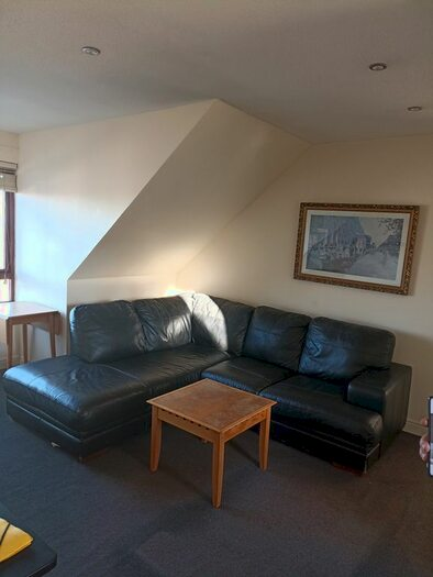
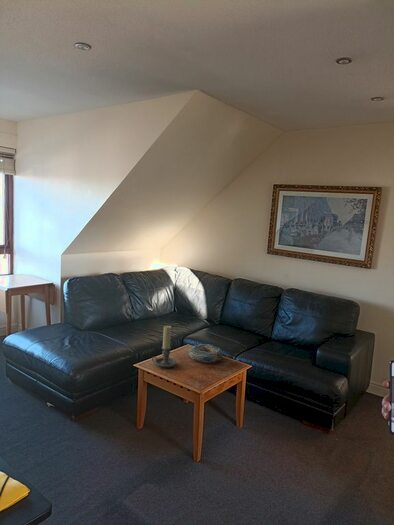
+ decorative bowl (205, 352)
+ candle holder (164, 344)
